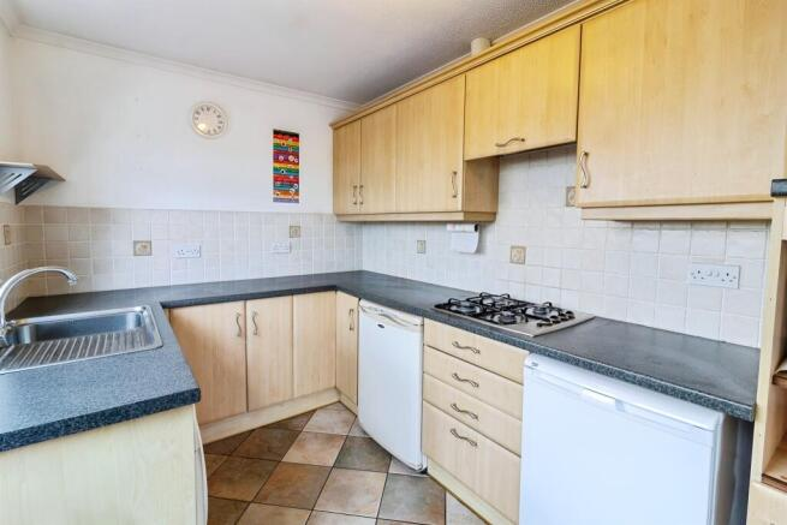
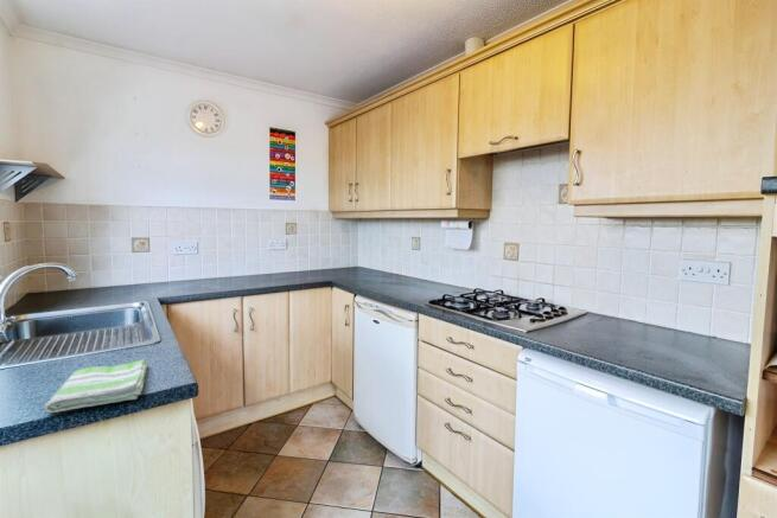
+ dish towel (103, 380)
